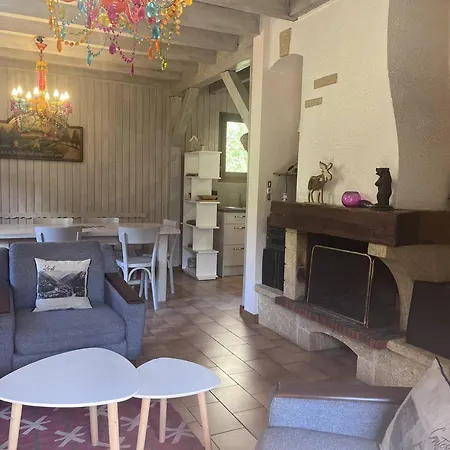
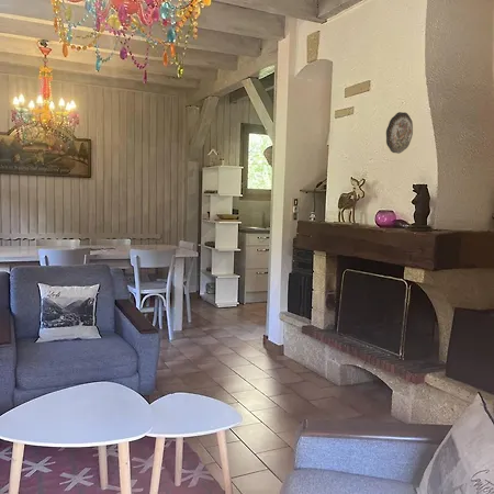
+ decorative plate (400, 133)
